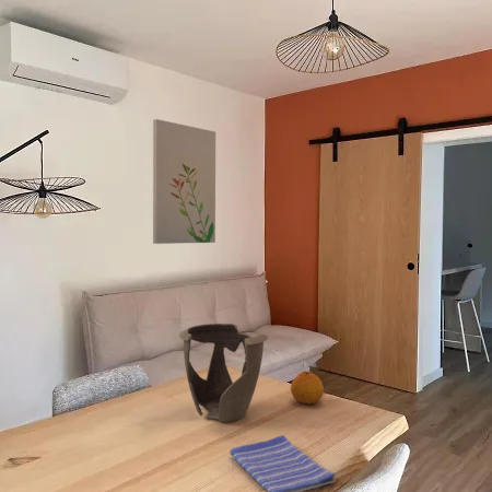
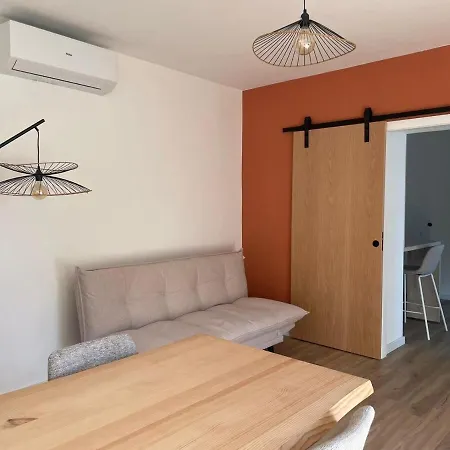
- dish towel (279, 462)
- wall art (186, 185)
- decorative bowl (223, 371)
- fruit (306, 386)
